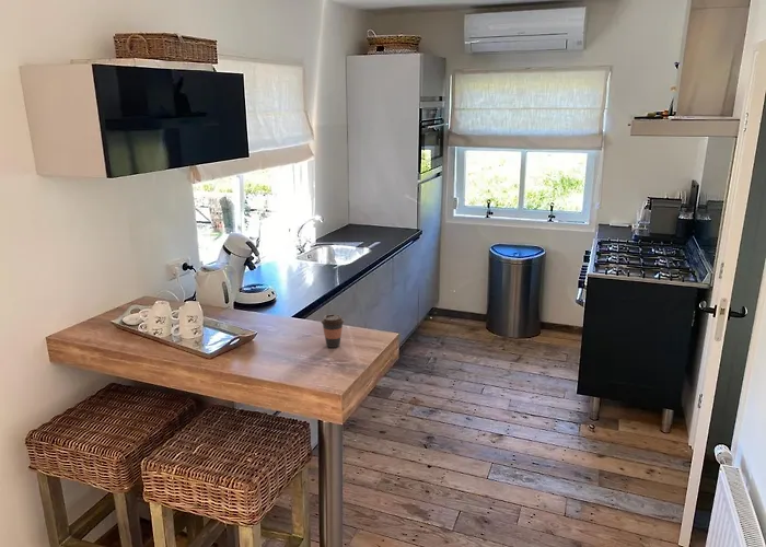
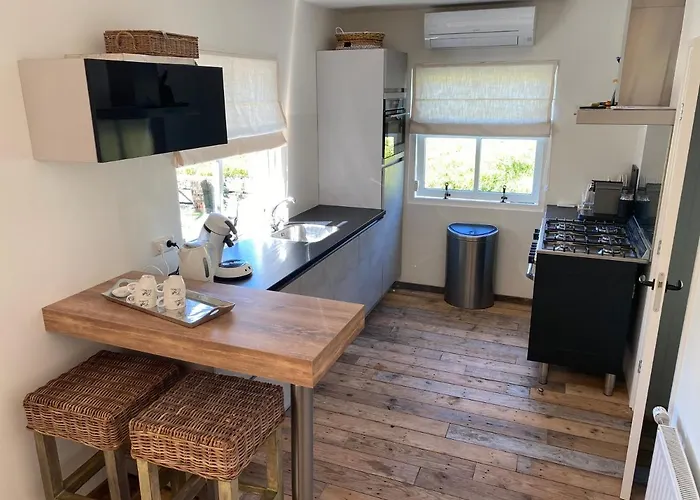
- coffee cup (333, 330)
